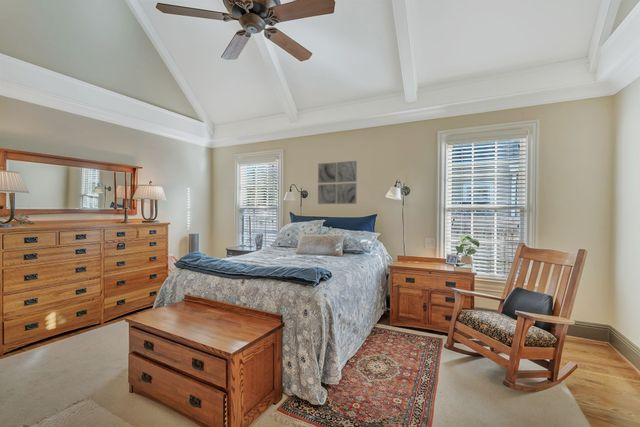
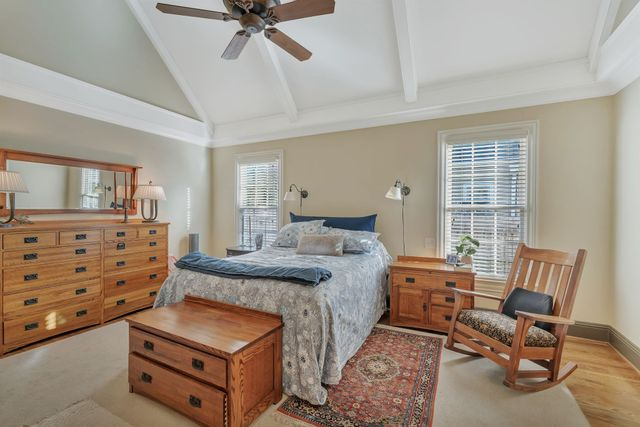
- wall art (336, 182)
